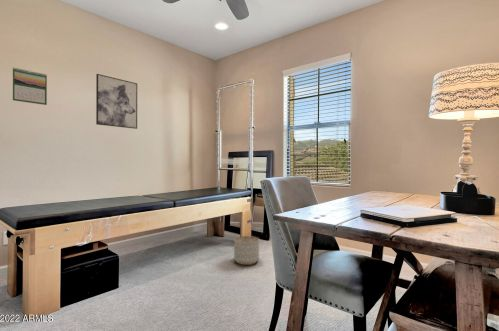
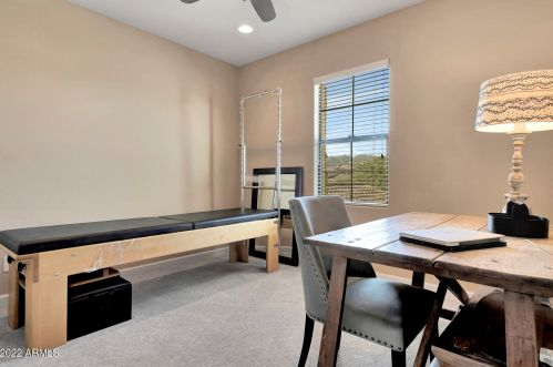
- planter (246, 250)
- calendar (30, 86)
- wall art (117, 102)
